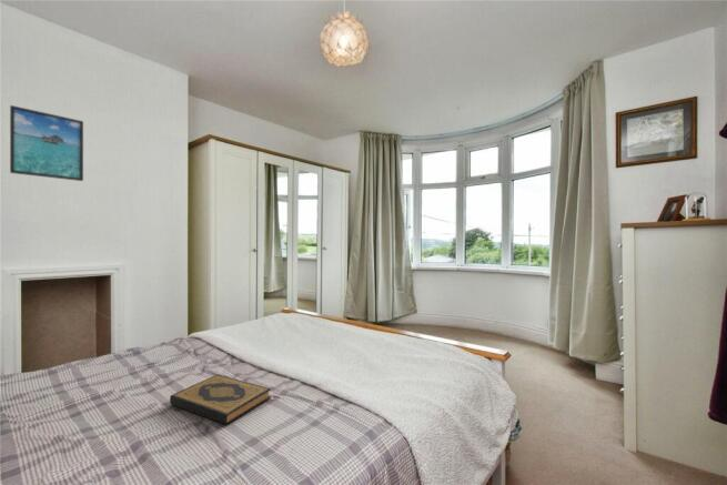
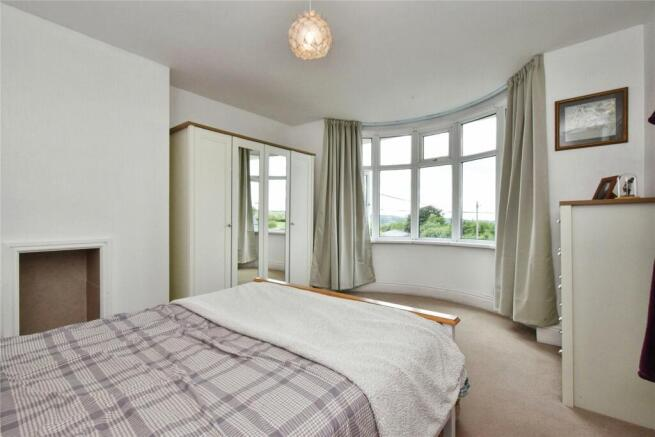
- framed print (49, 145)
- hardback book (221, 396)
